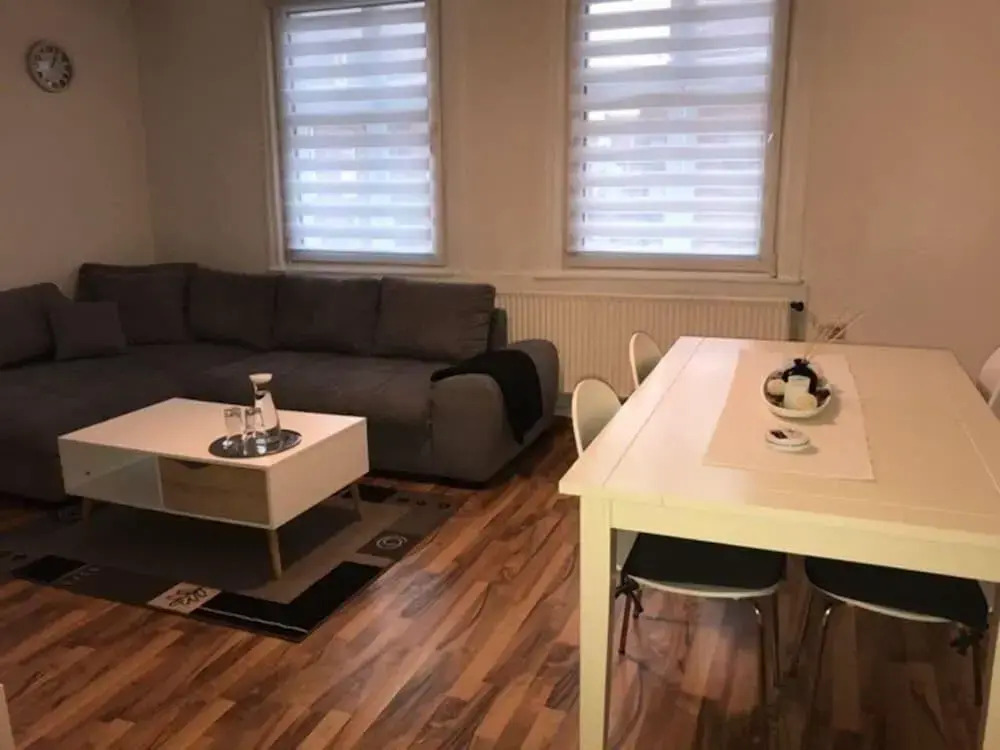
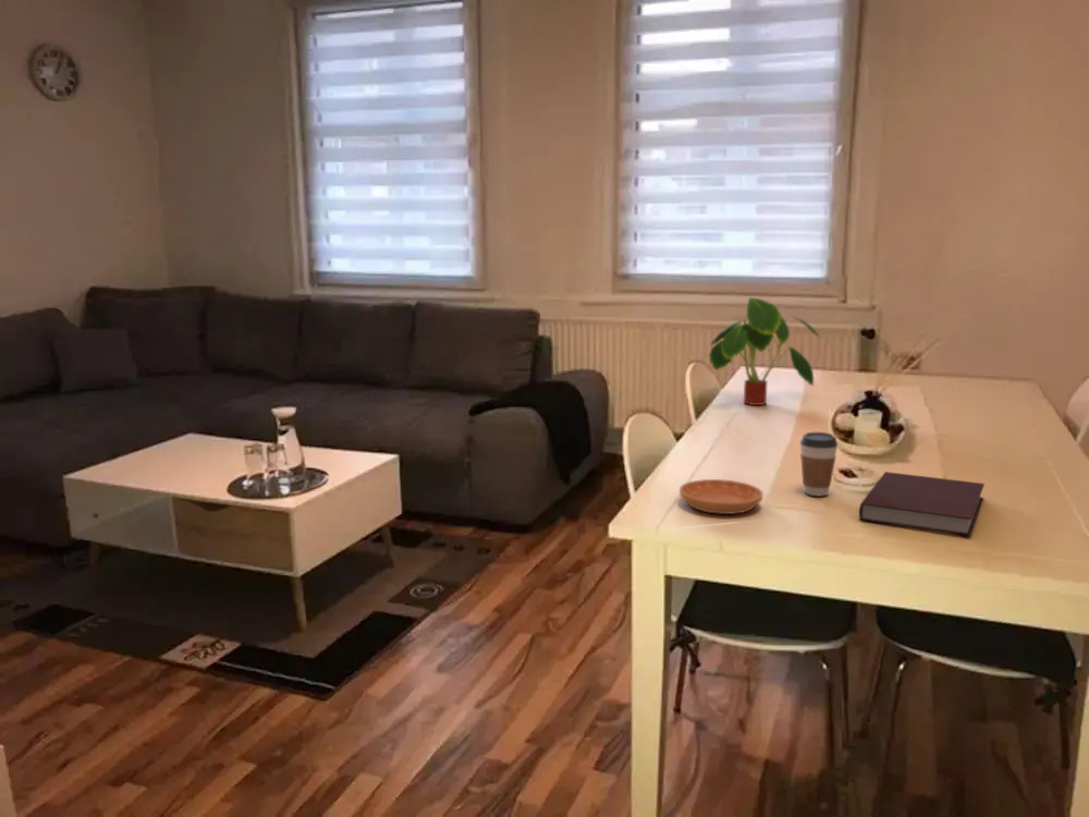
+ plant (763, 350)
+ saucer (720, 497)
+ coffee cup (817, 464)
+ notebook (923, 500)
